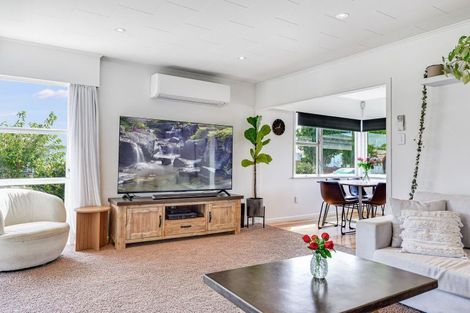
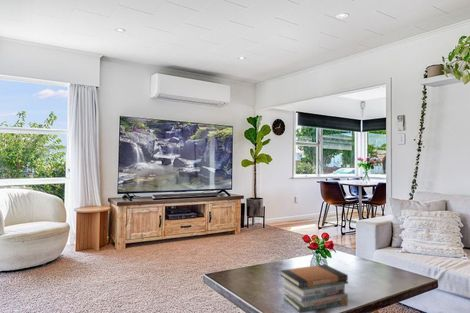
+ book stack (313, 287)
